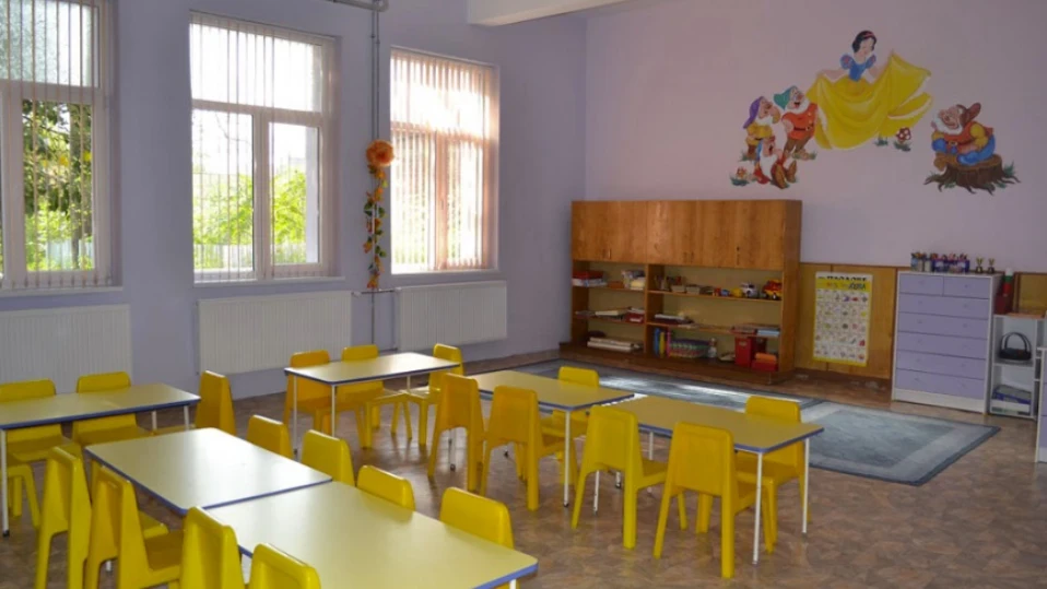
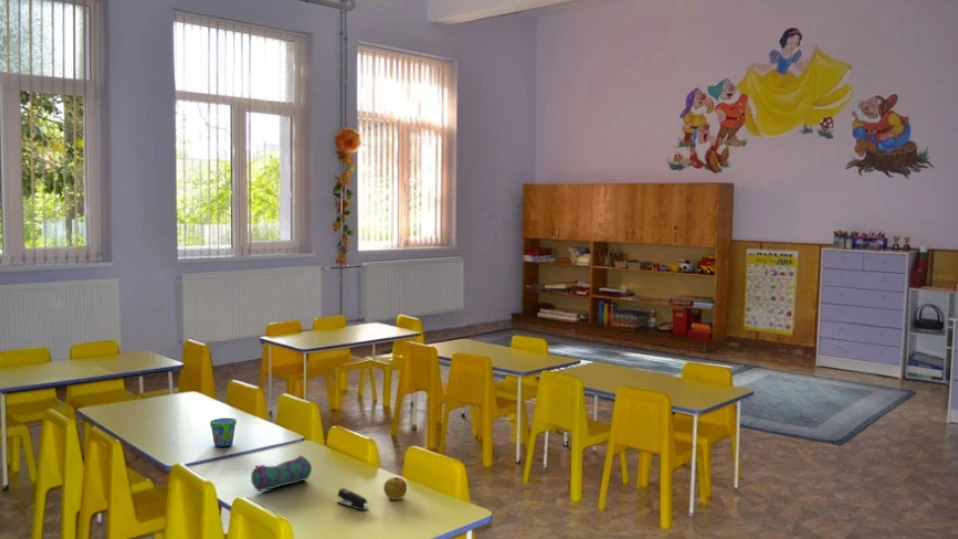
+ snack cup (223, 432)
+ stapler (352, 498)
+ apple (395, 487)
+ pencil case (281, 472)
